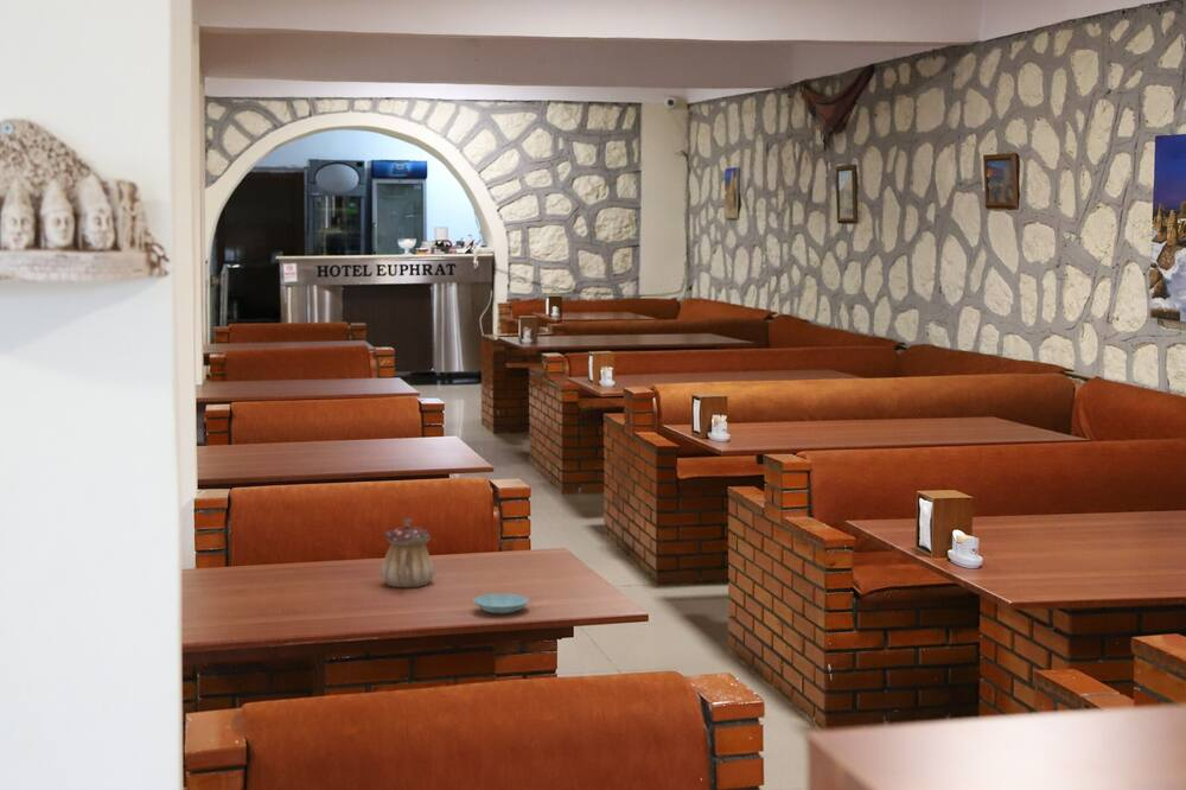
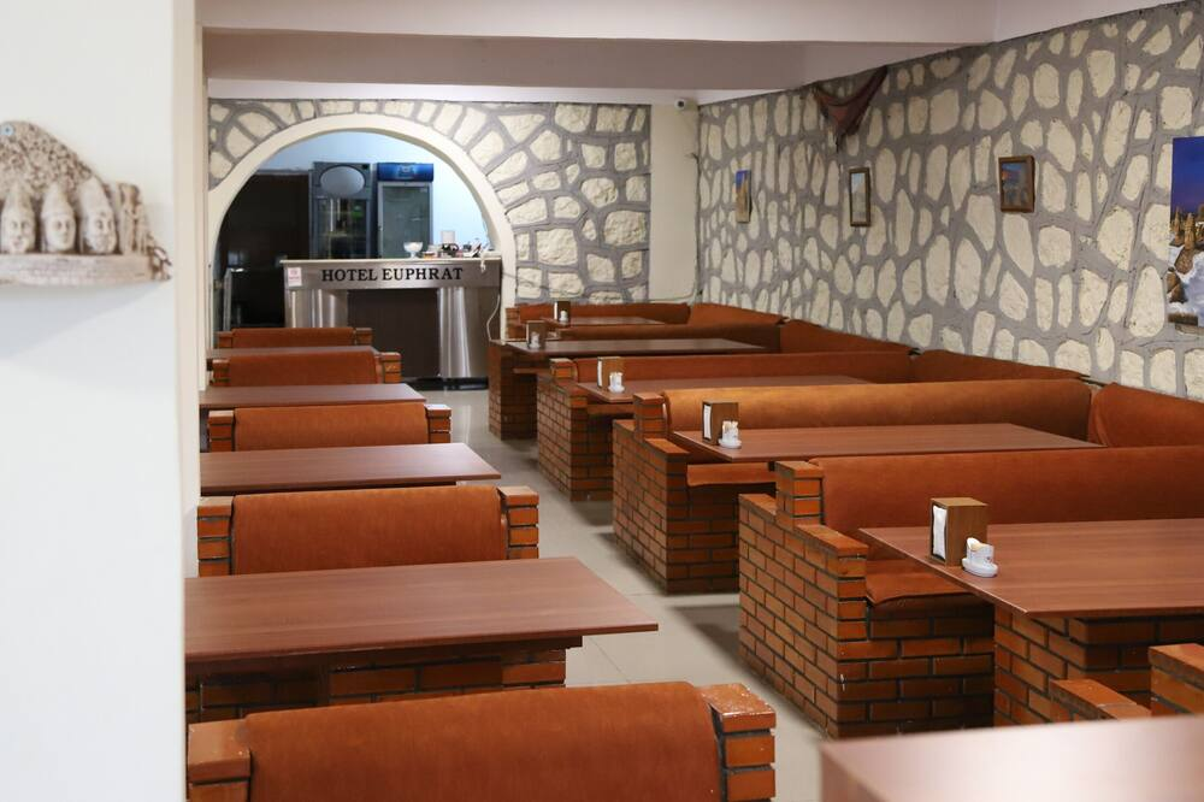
- teapot (407, 550)
- saucer (500, 605)
